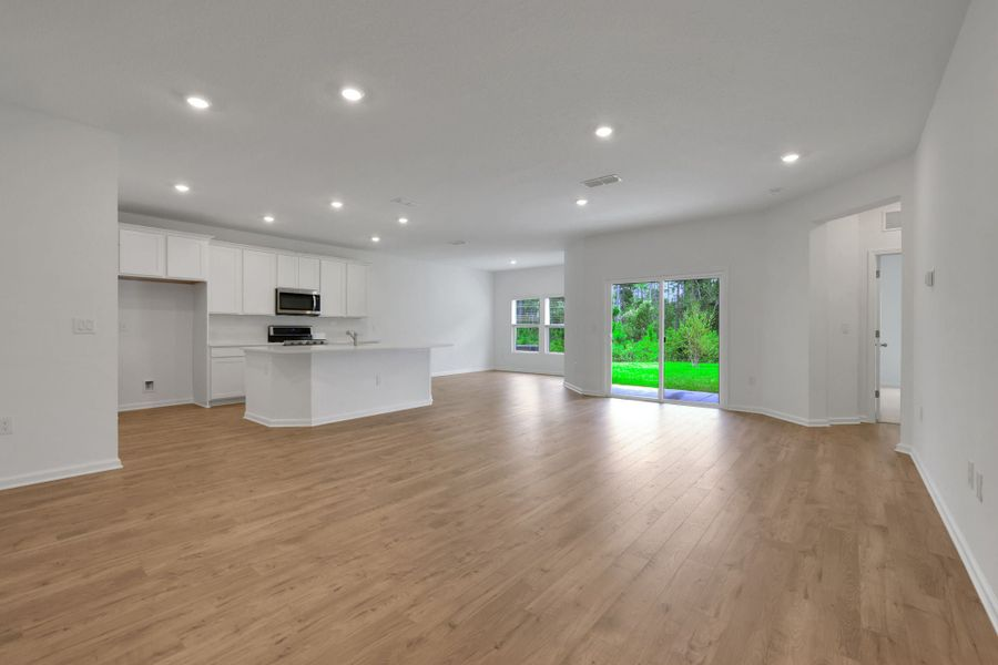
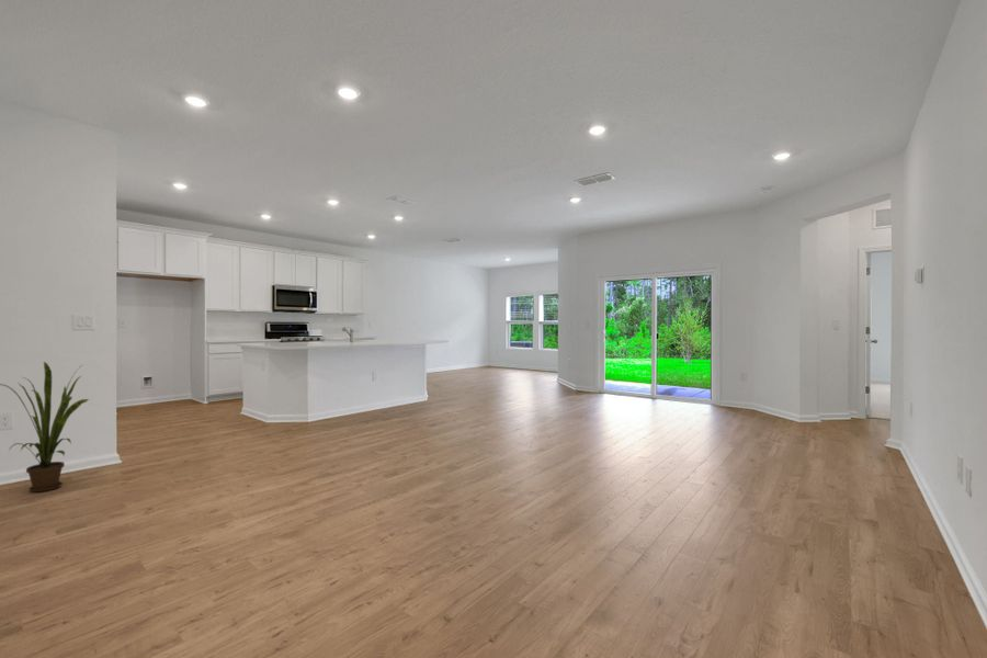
+ house plant (42, 426)
